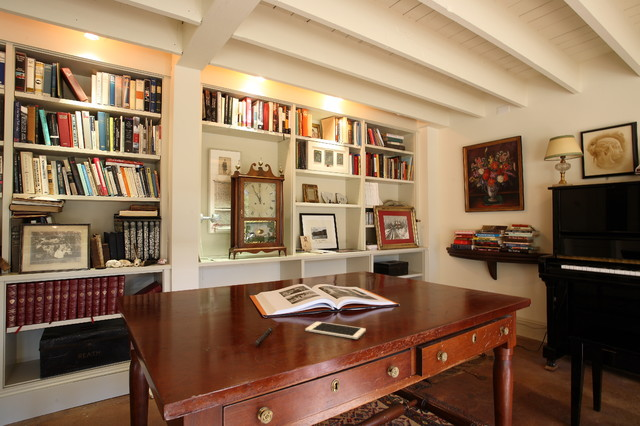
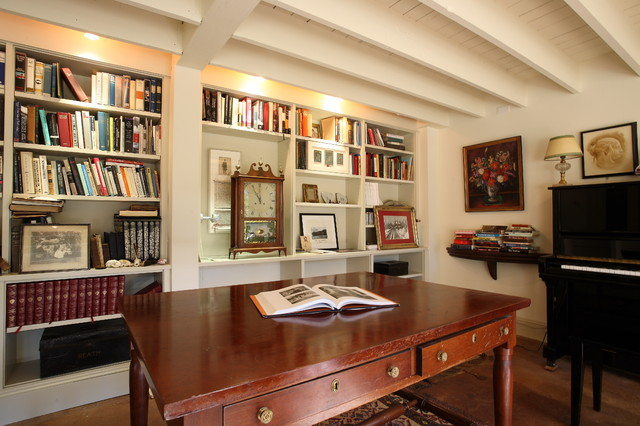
- cell phone (335, 329)
- pen (264, 335)
